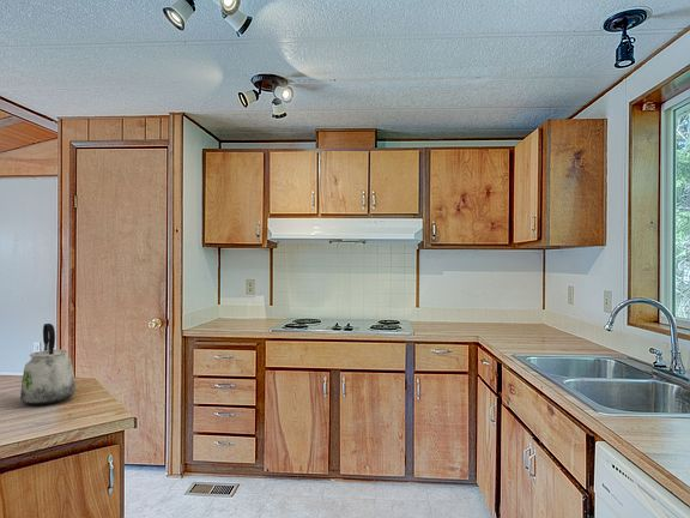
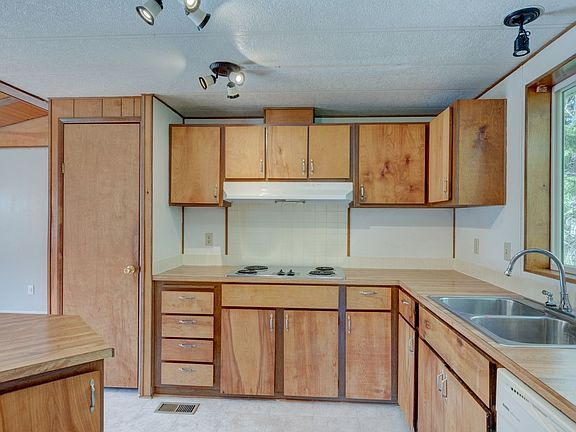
- kettle (47, 360)
